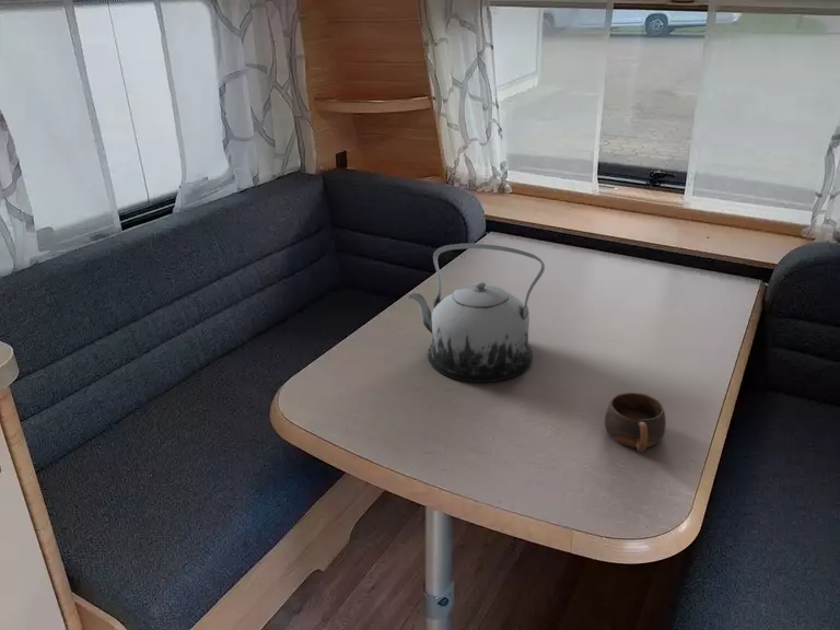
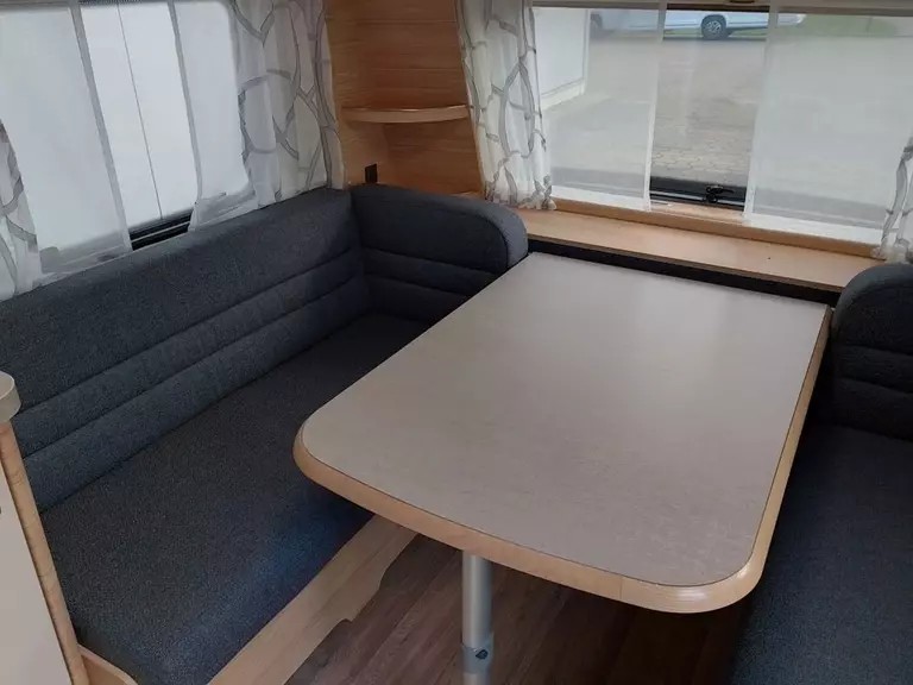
- teapot (470, 305)
- cup (634, 423)
